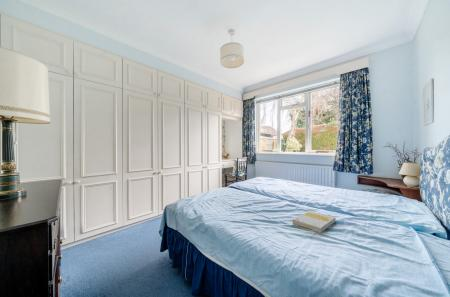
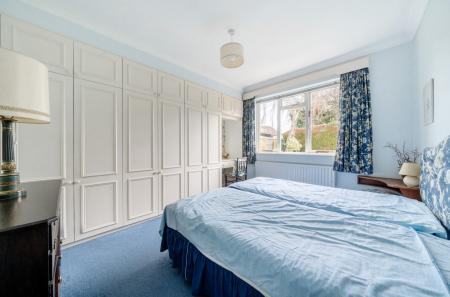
- book (314, 220)
